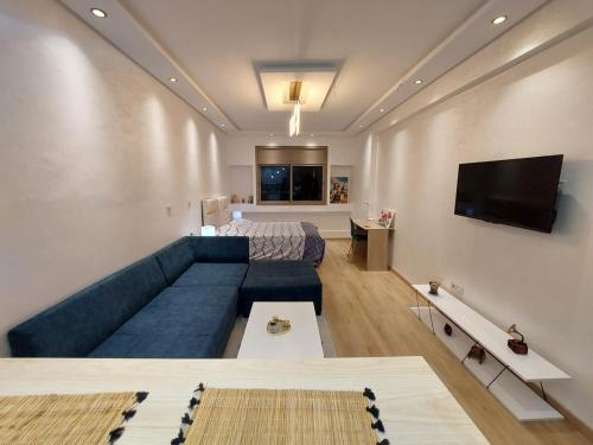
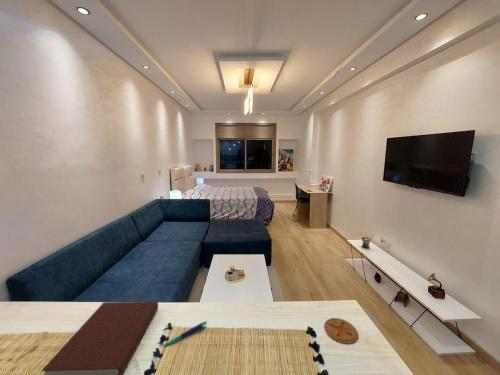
+ coaster (340, 330)
+ pen (185, 333)
+ notebook (111, 333)
